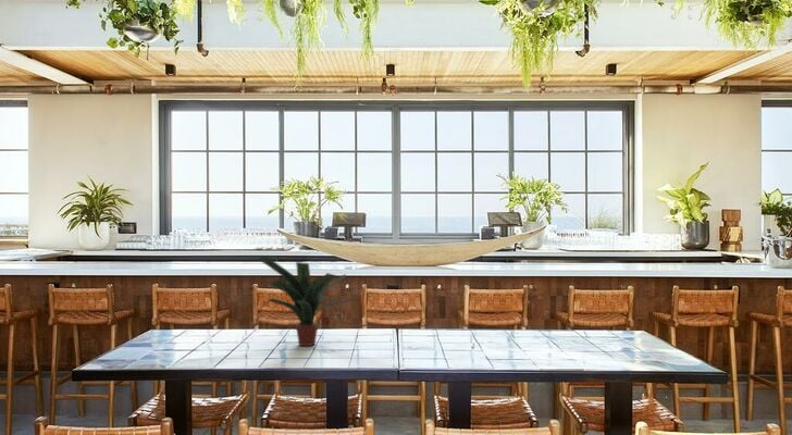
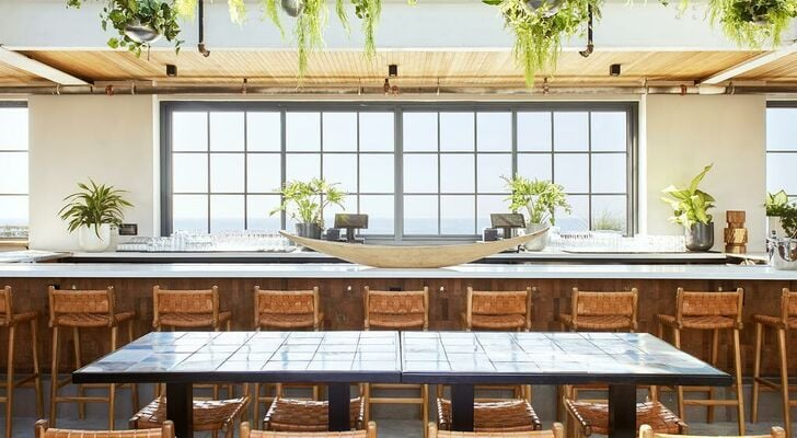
- potted plant (300, 299)
